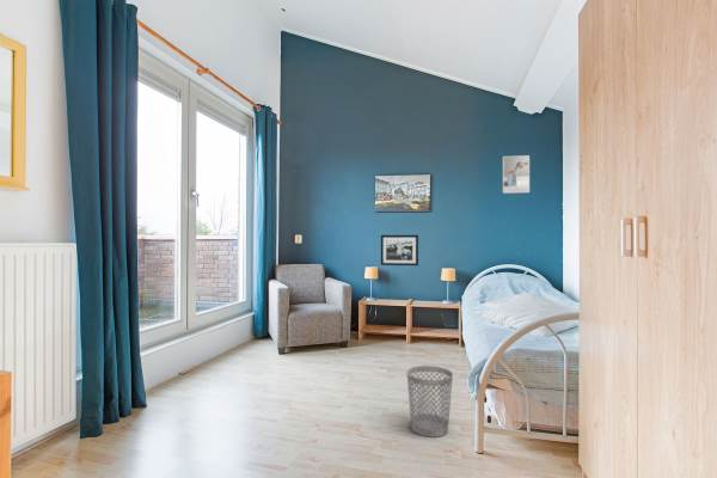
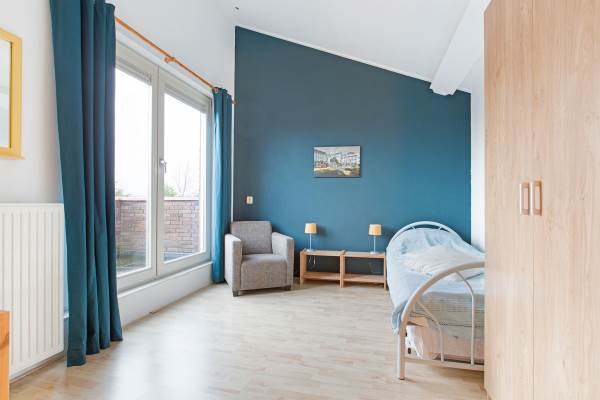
- wastebasket (429, 400)
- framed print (515, 174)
- picture frame (399, 250)
